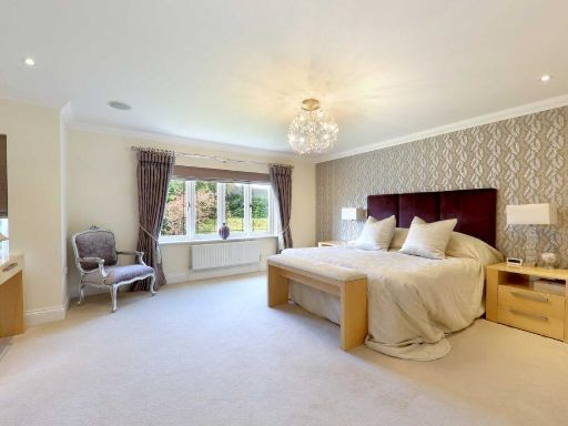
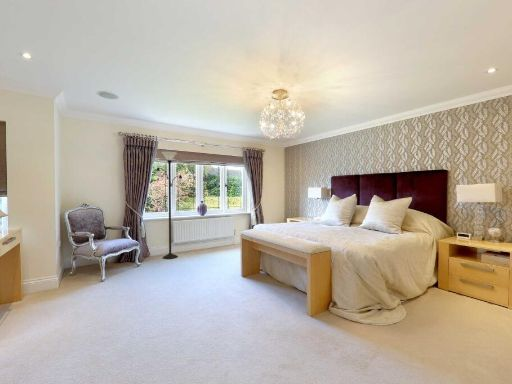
+ floor lamp (169, 204)
